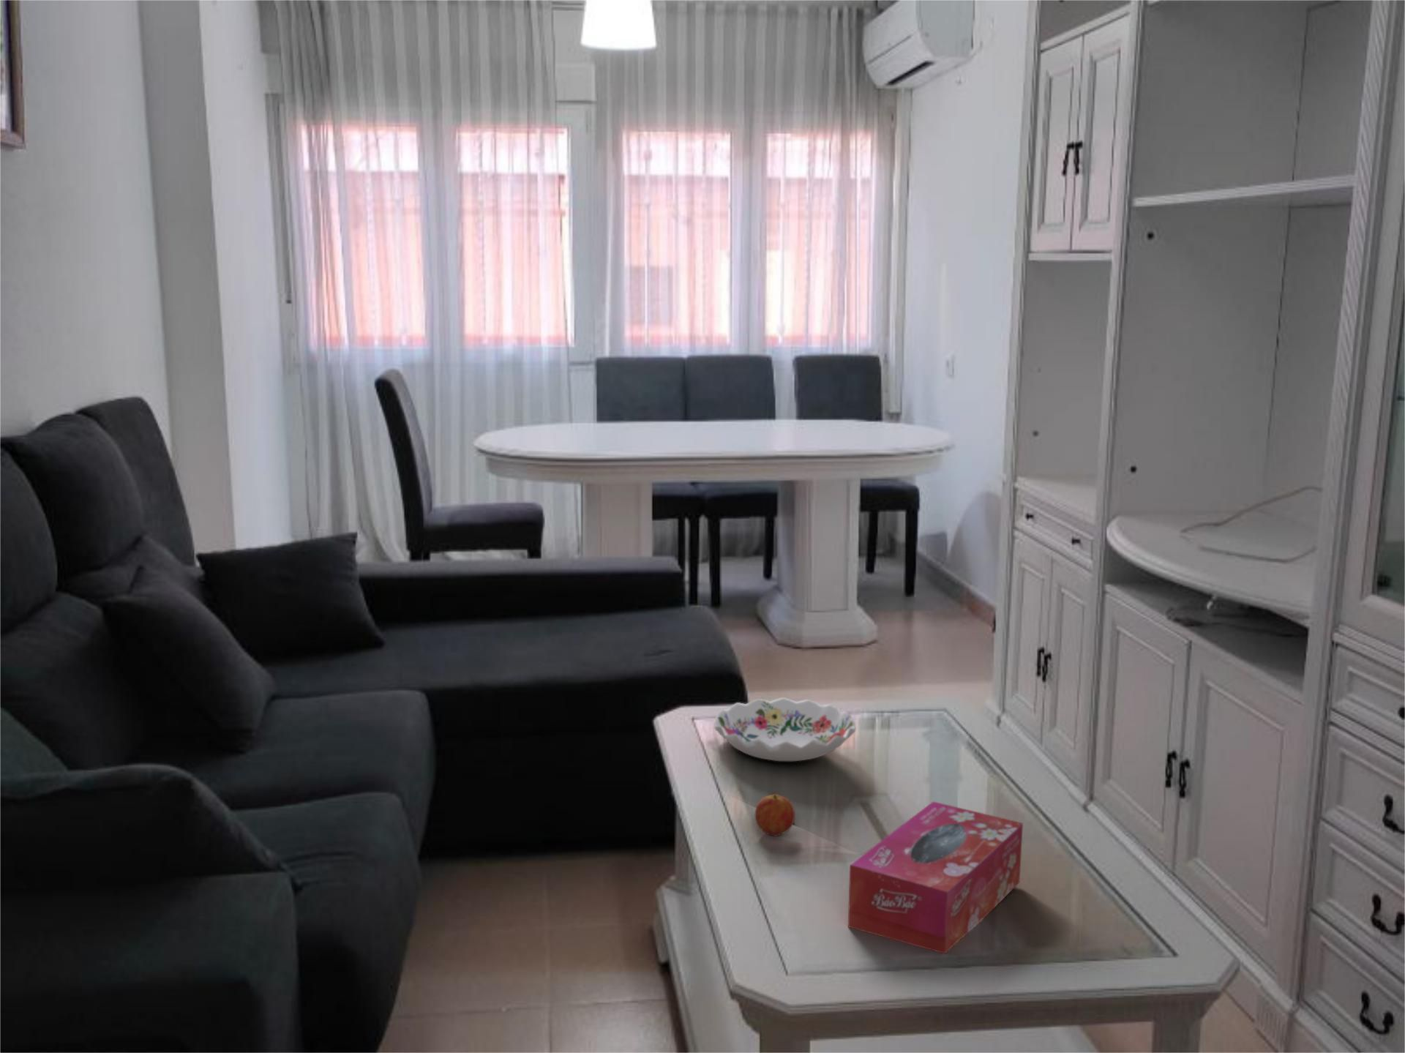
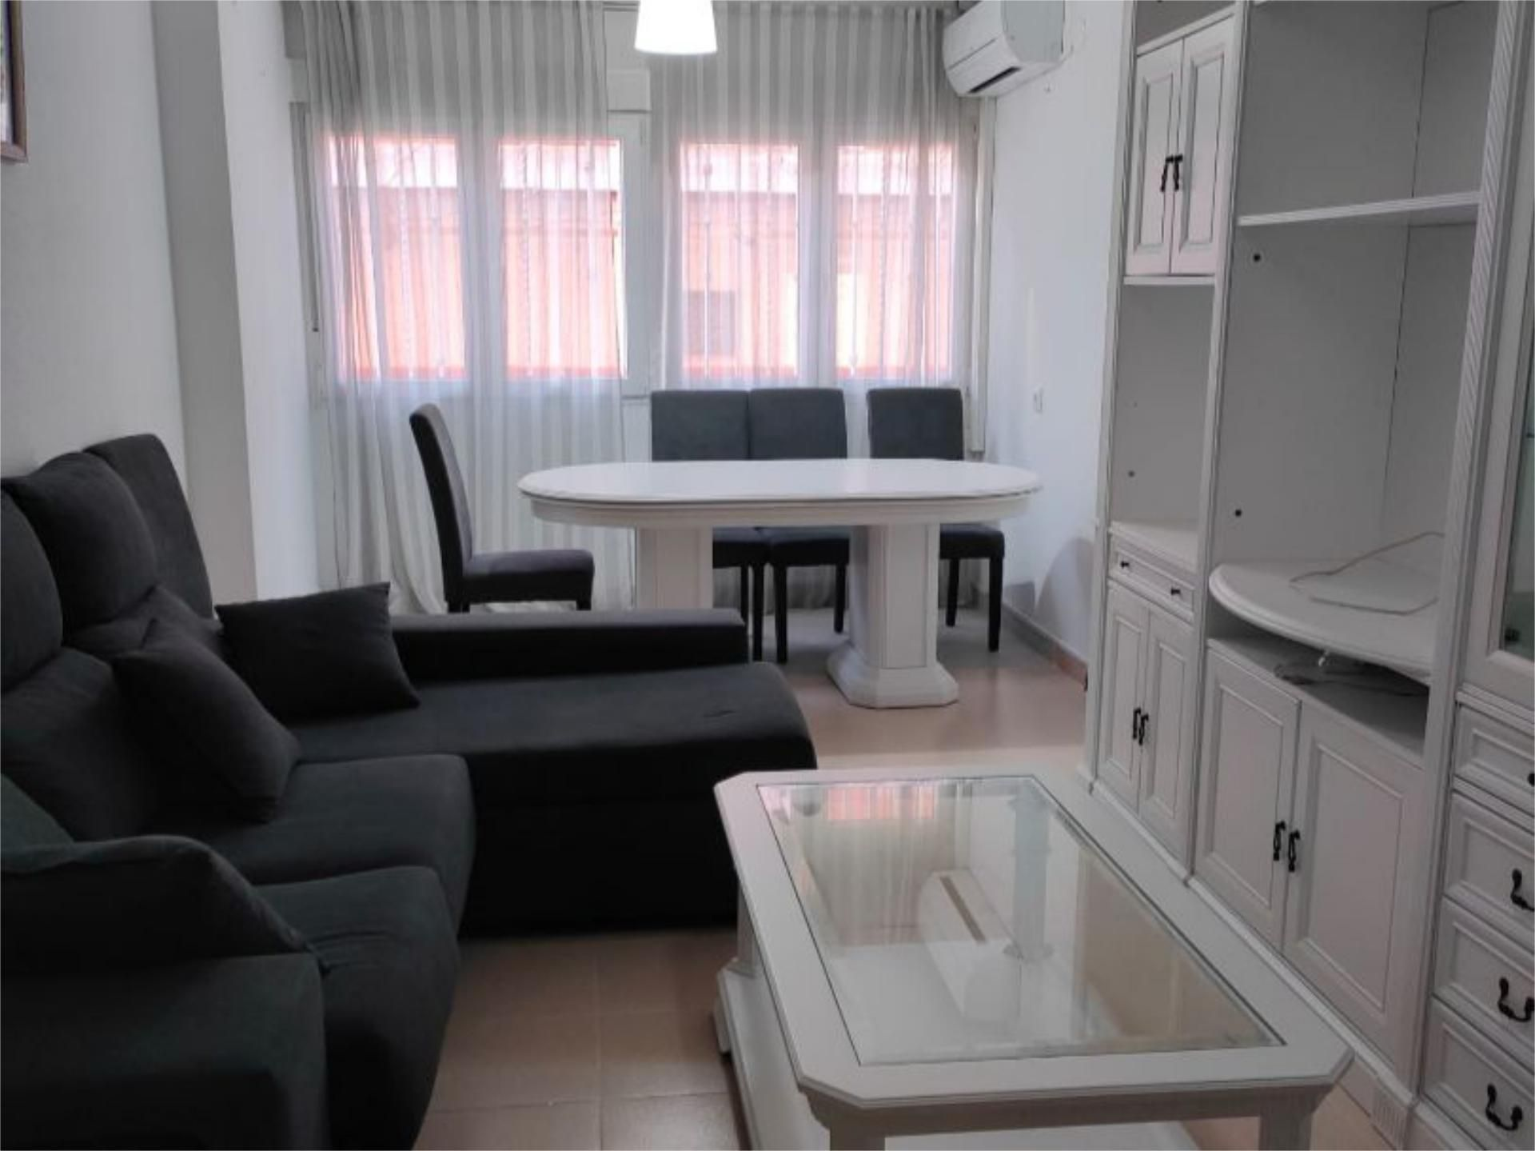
- decorative bowl (784, 734)
- fruit (774, 812)
- tissue box (938, 874)
